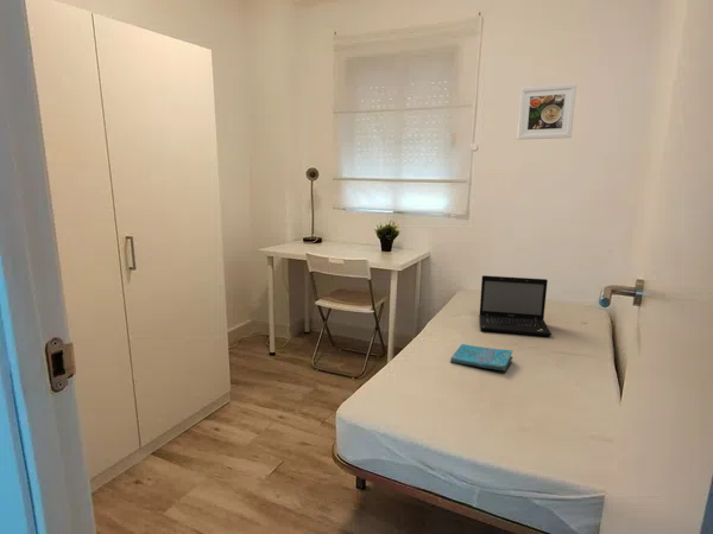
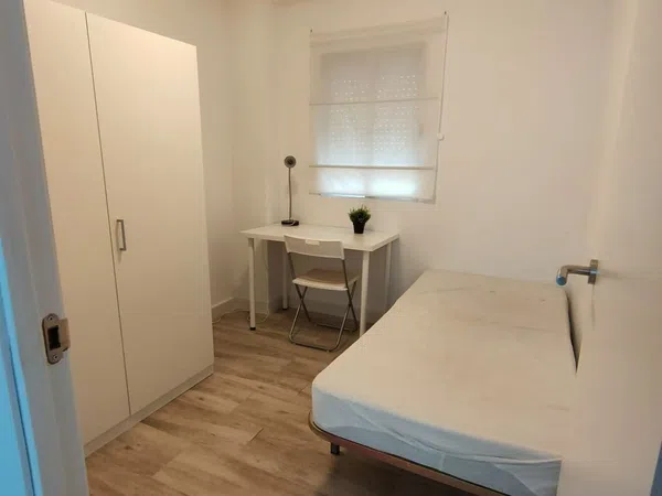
- laptop (513, 304)
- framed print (545, 112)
- cover (481, 356)
